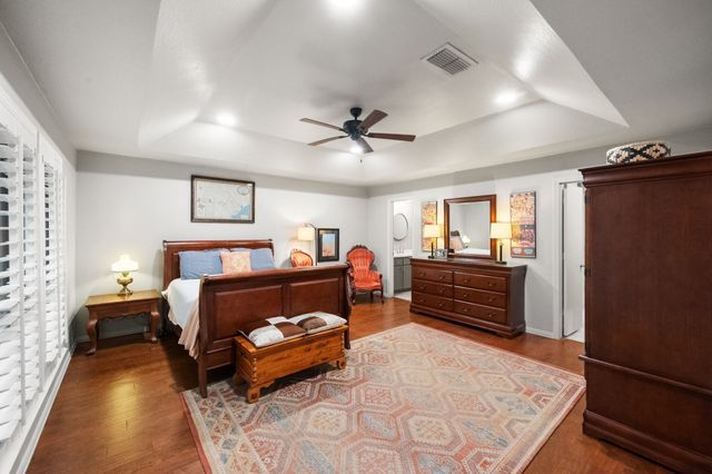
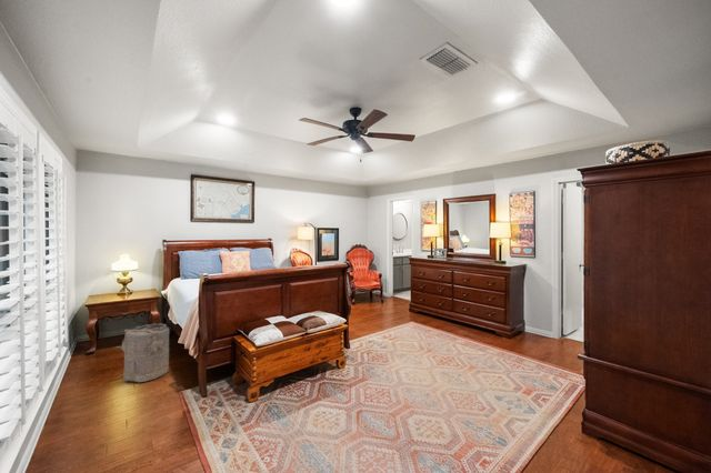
+ laundry hamper (147, 350)
